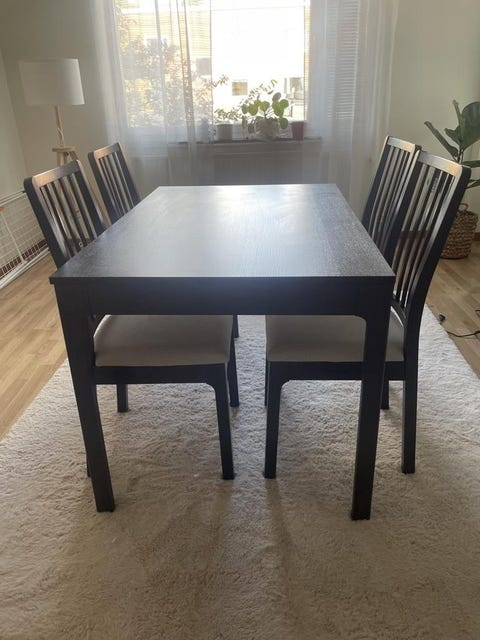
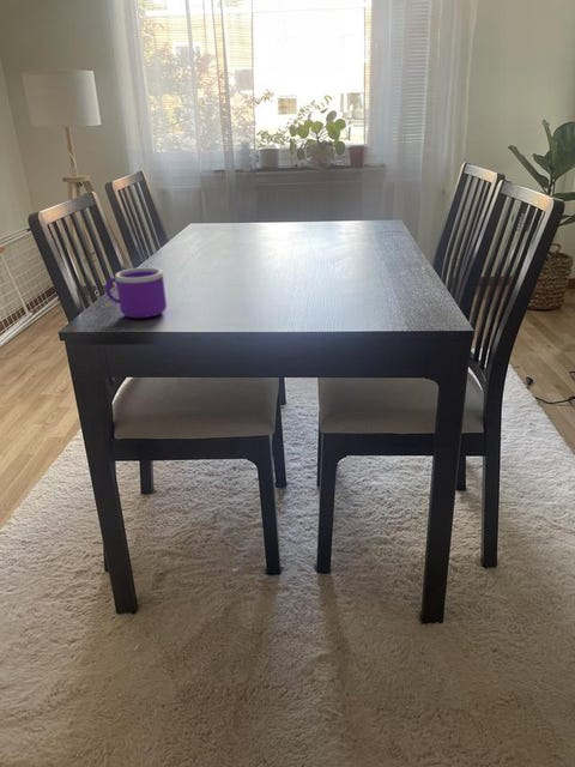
+ mug (135, 292)
